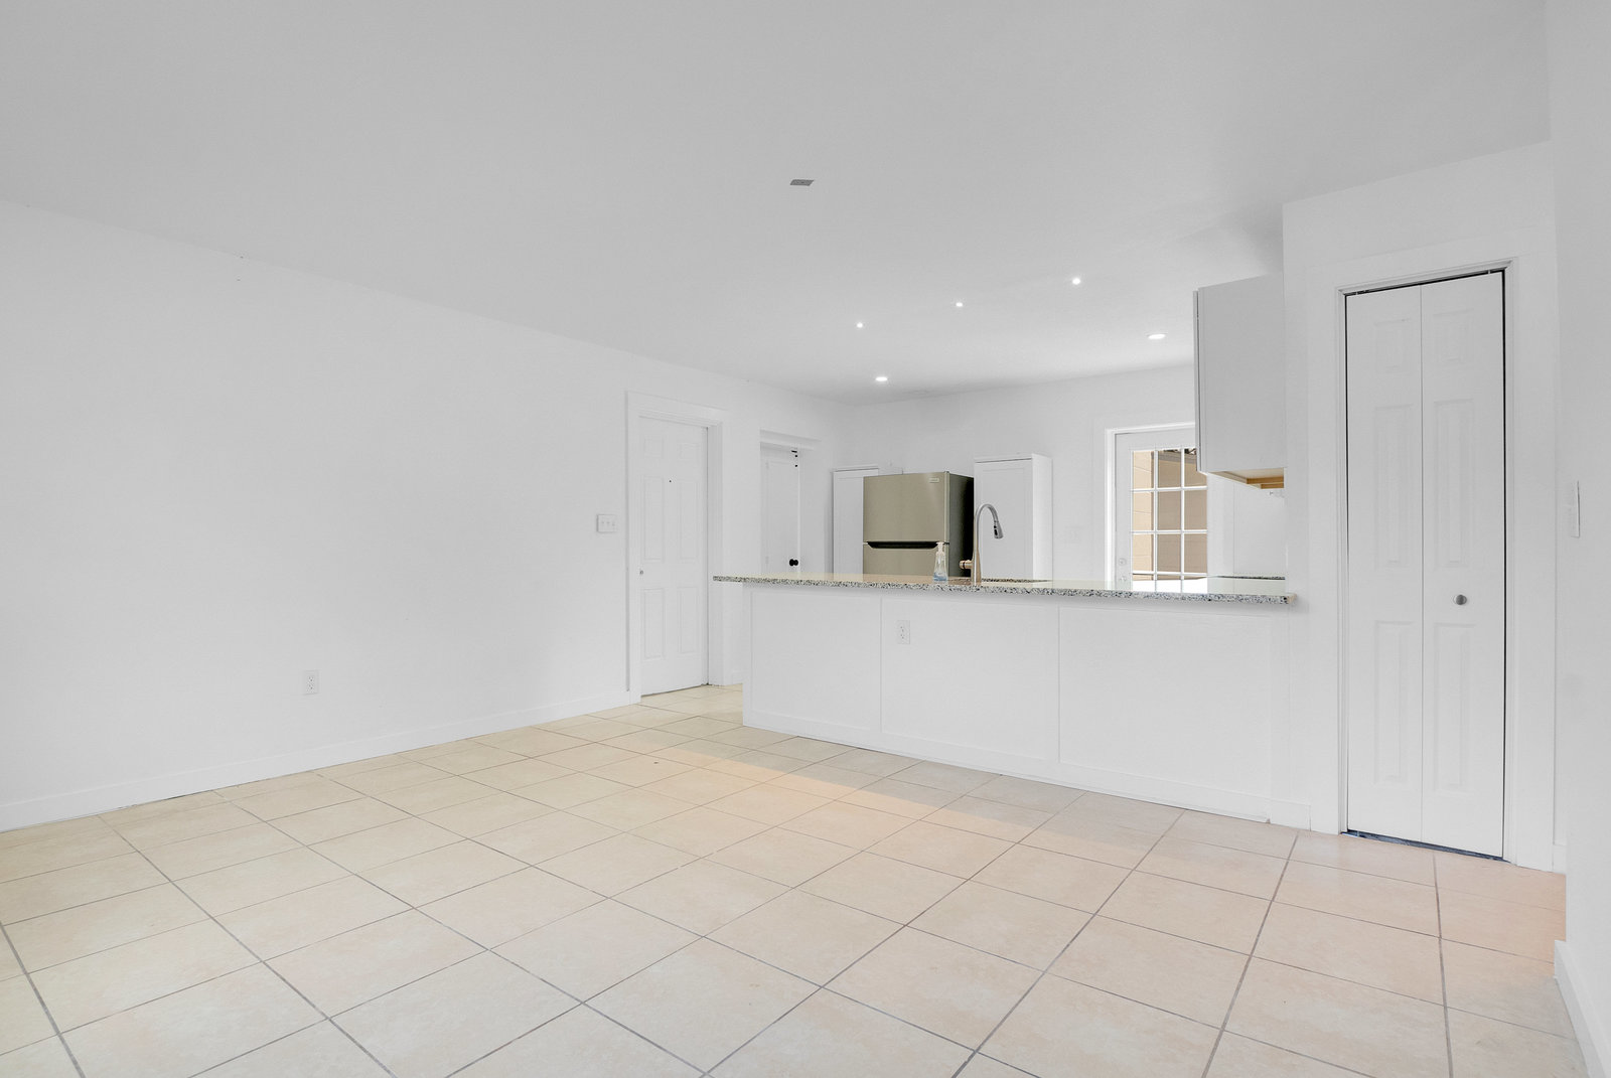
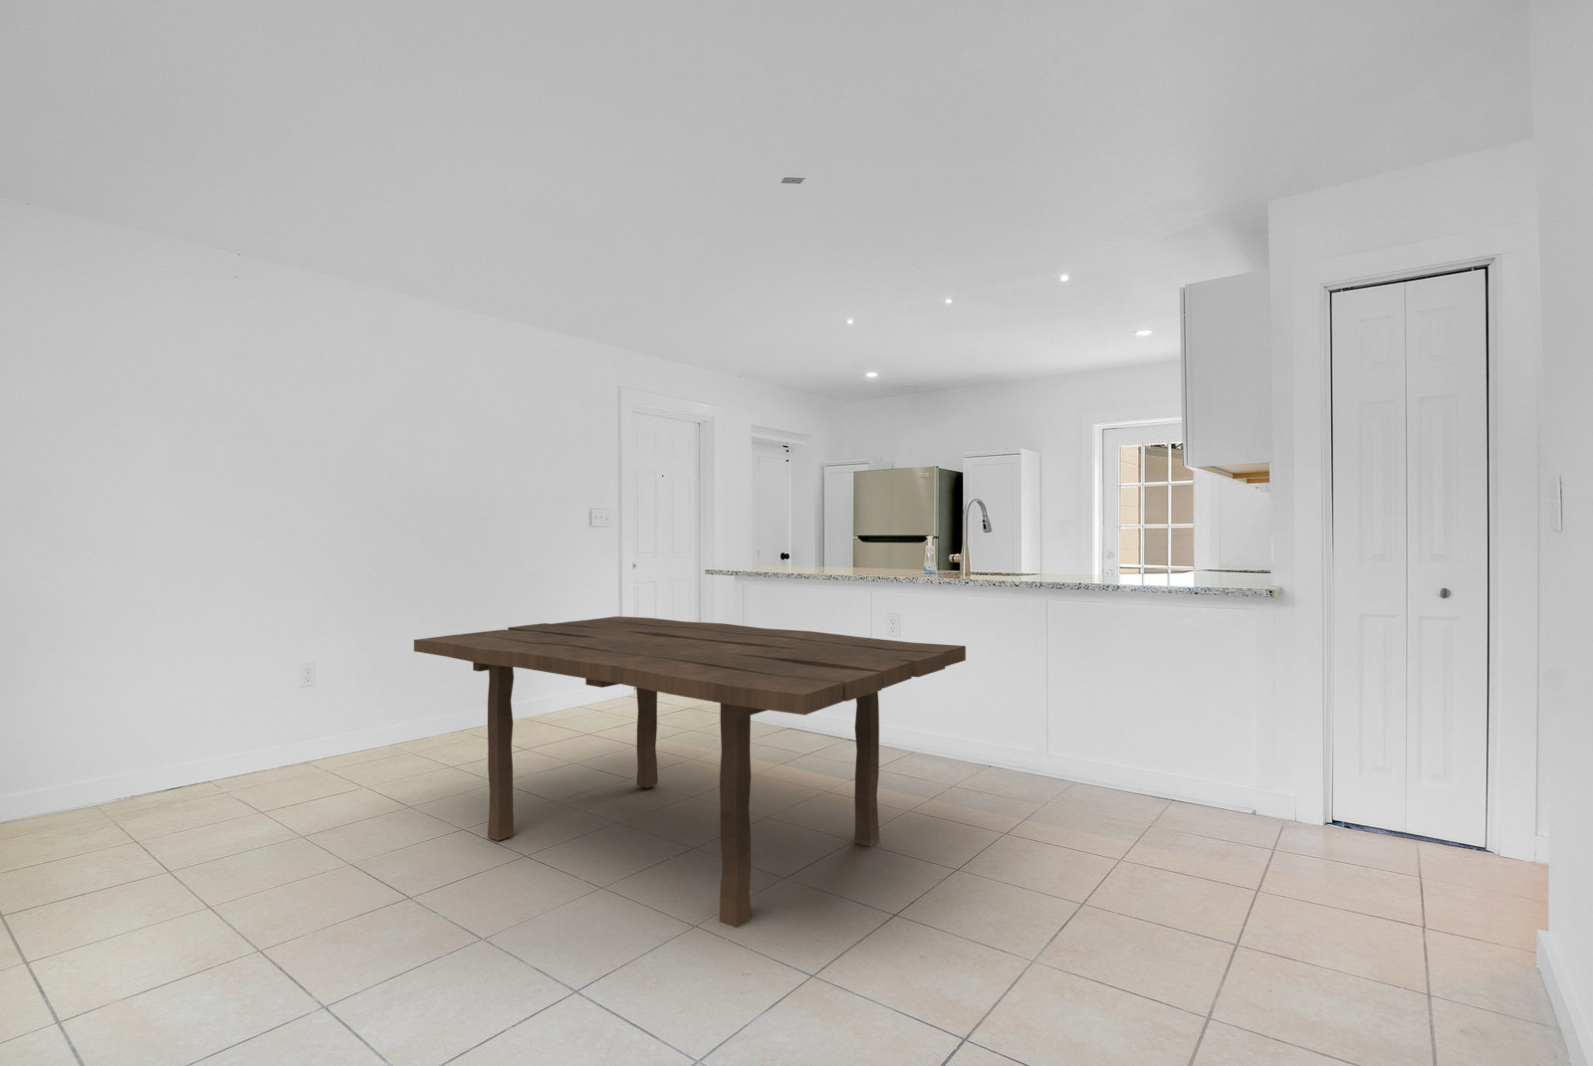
+ dining table (656, 740)
